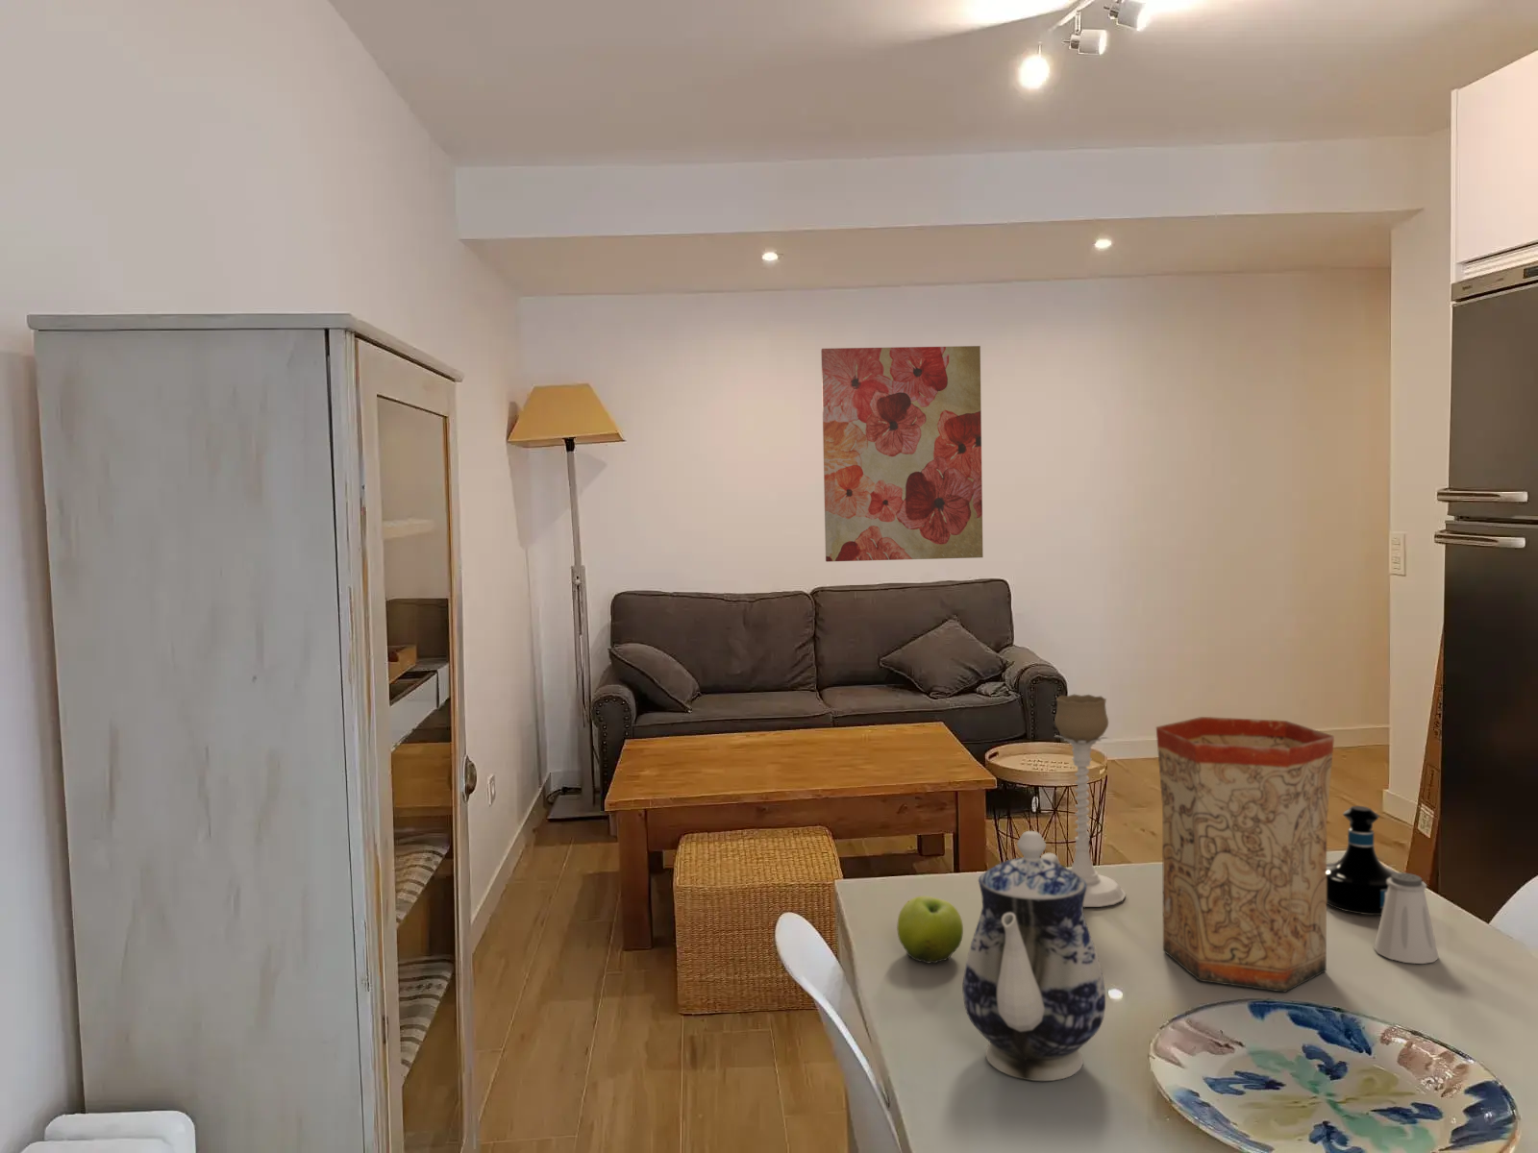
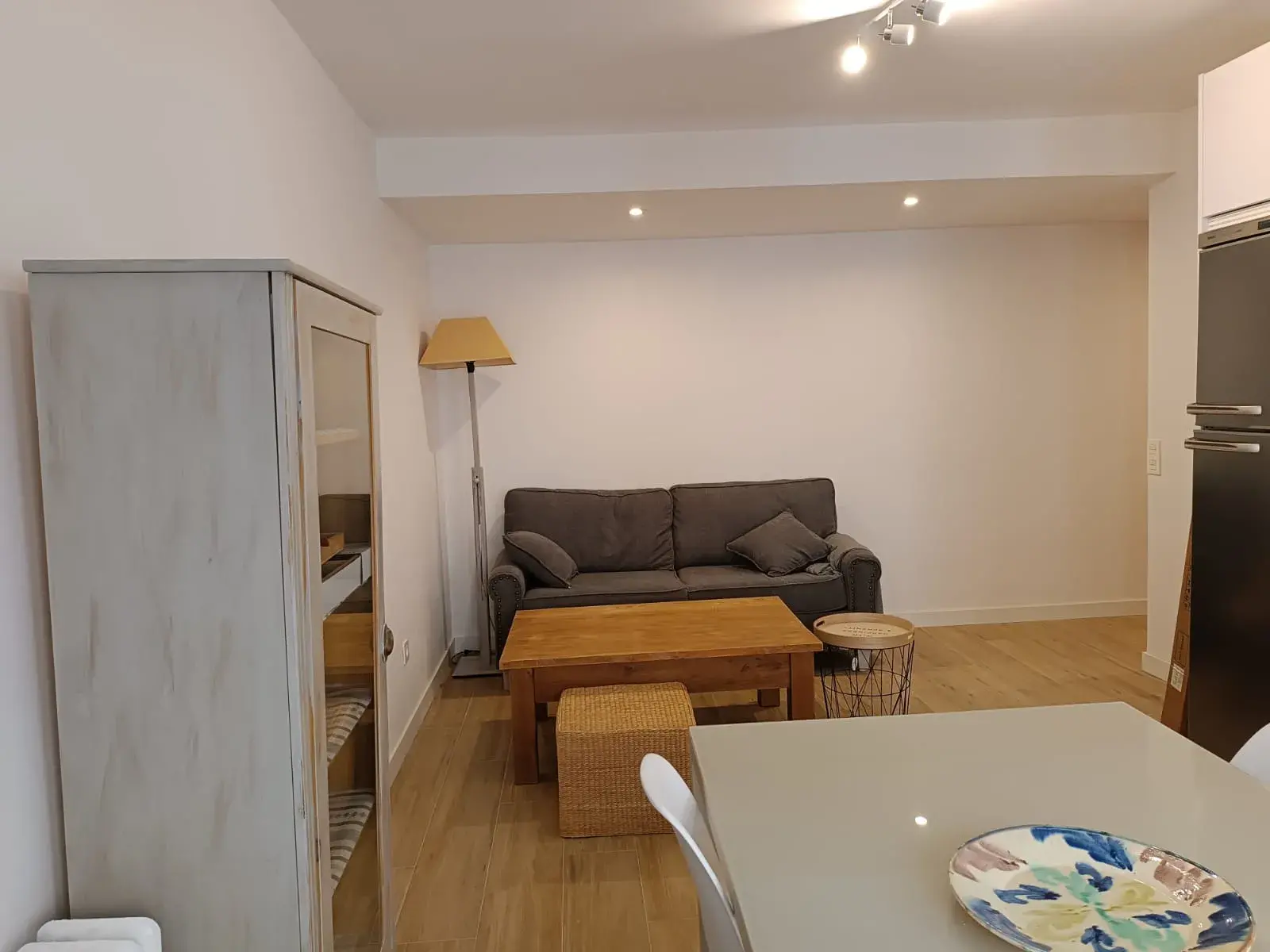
- wall art (902, 453)
- saltshaker (1405, 914)
- tequila bottle (1360, 855)
- fruit (929, 928)
- candle holder (1081, 796)
- vase (1243, 847)
- teapot (1032, 946)
